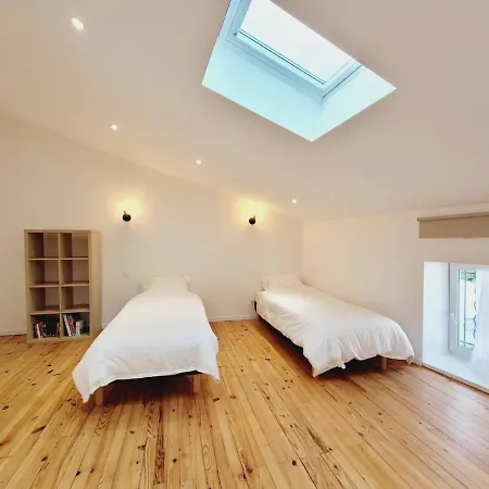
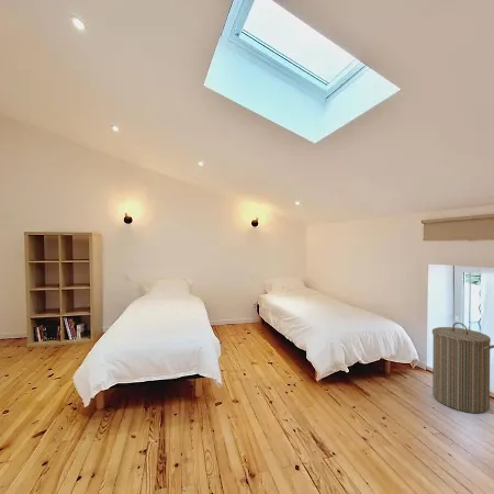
+ laundry hamper (460, 361)
